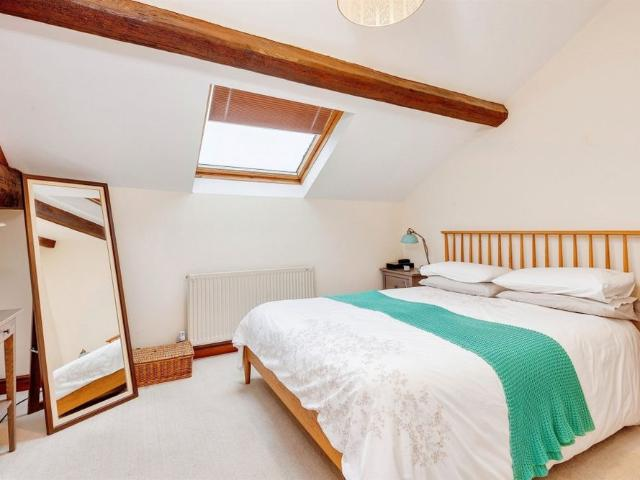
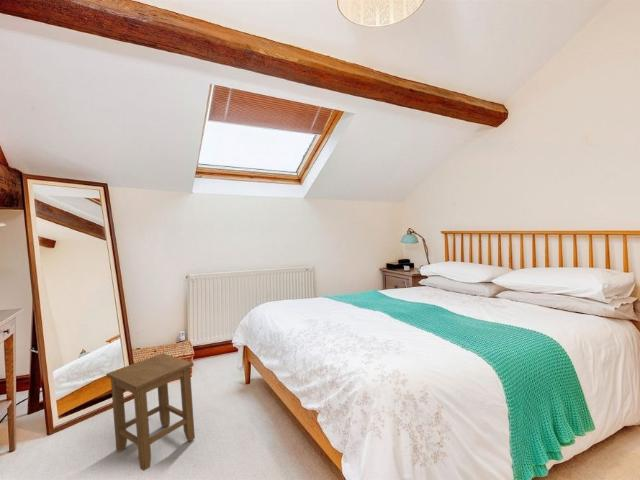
+ stool (154, 408)
